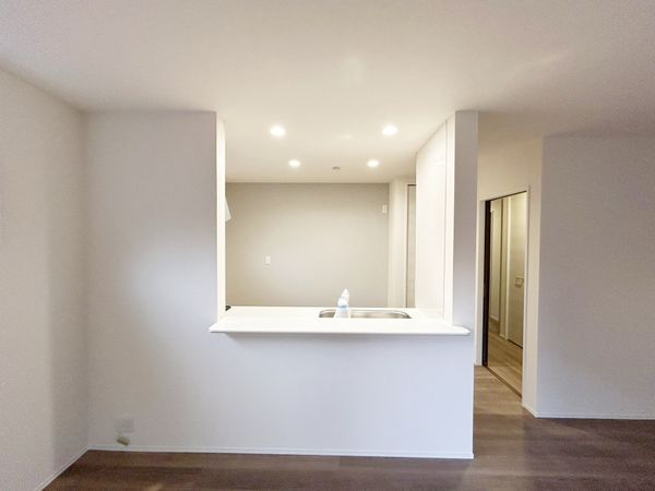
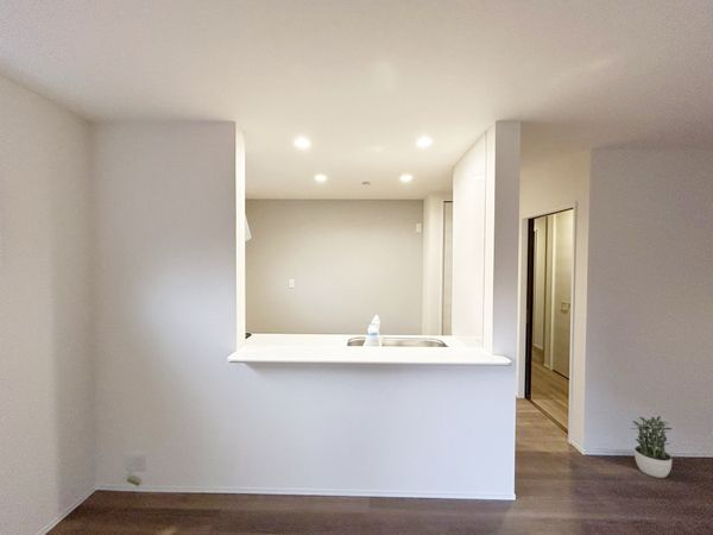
+ potted plant (650, 442)
